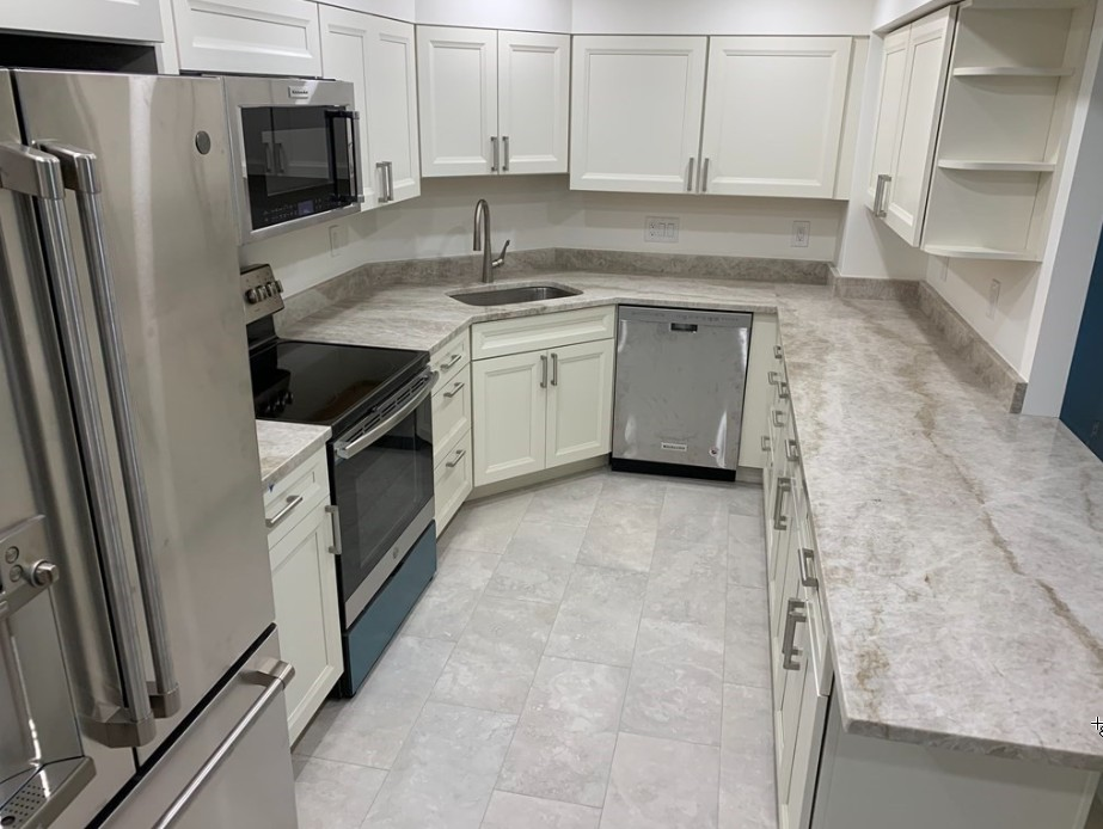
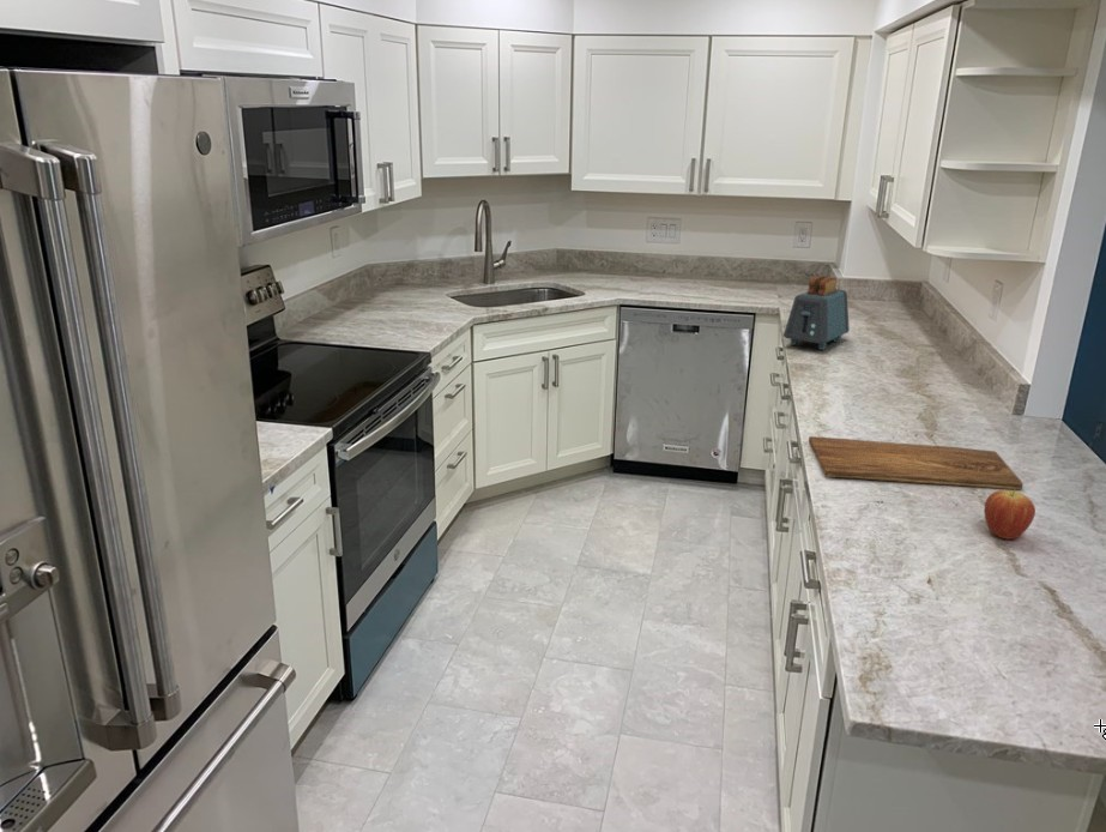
+ cutting board (911, 462)
+ toaster (818, 311)
+ fruit (1008, 512)
